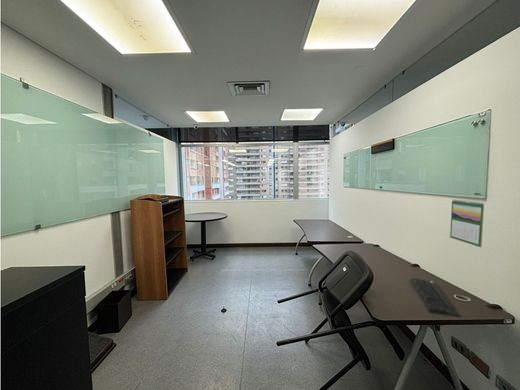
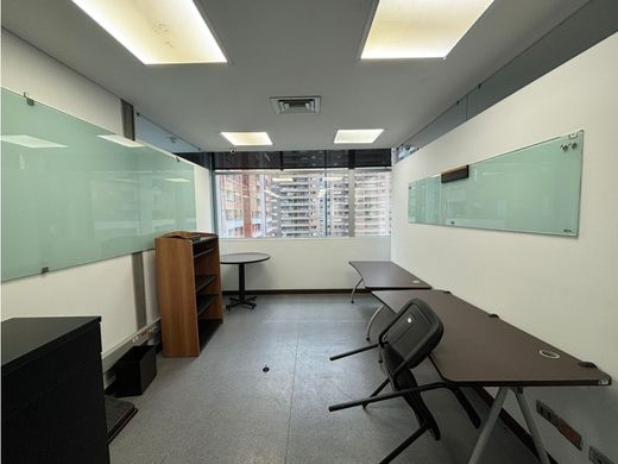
- calendar (465, 221)
- keyboard (431, 294)
